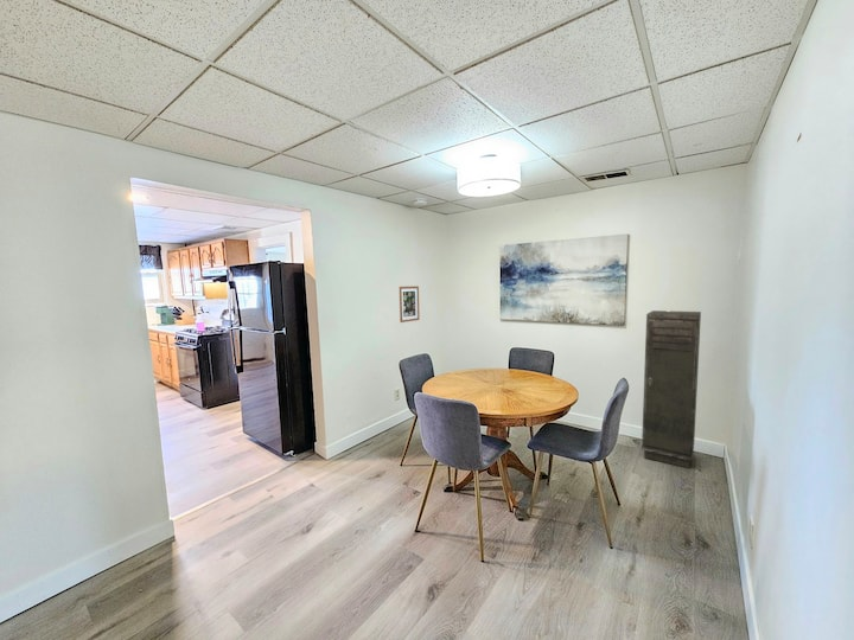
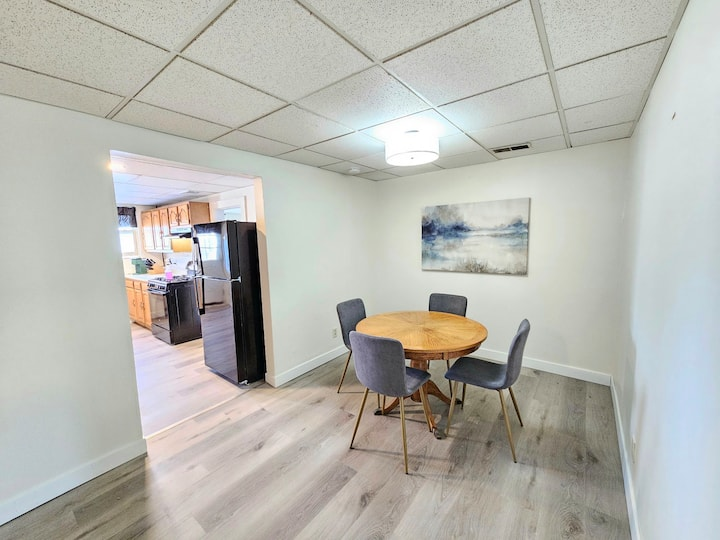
- wall art (409, 303)
- storage cabinet (670, 385)
